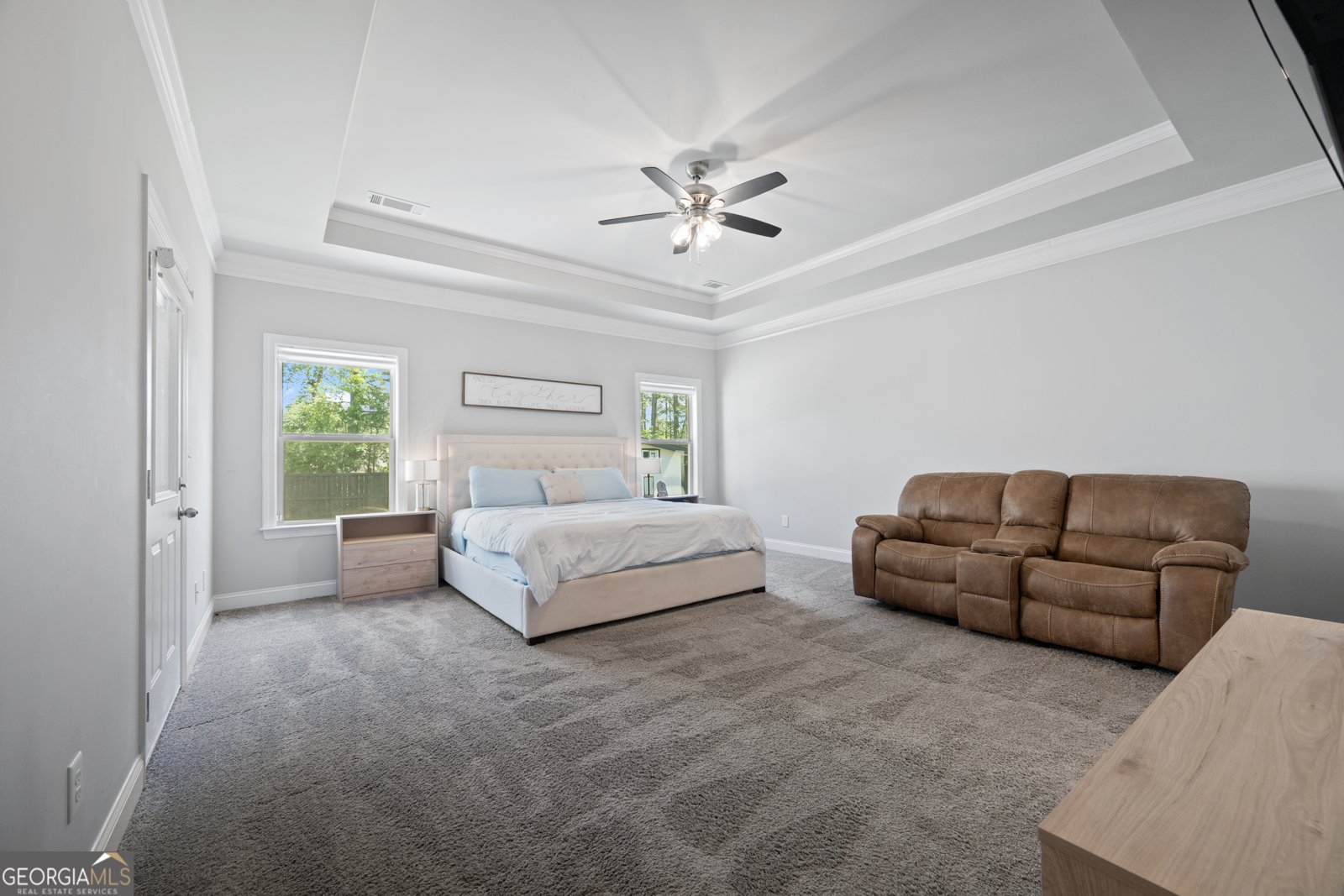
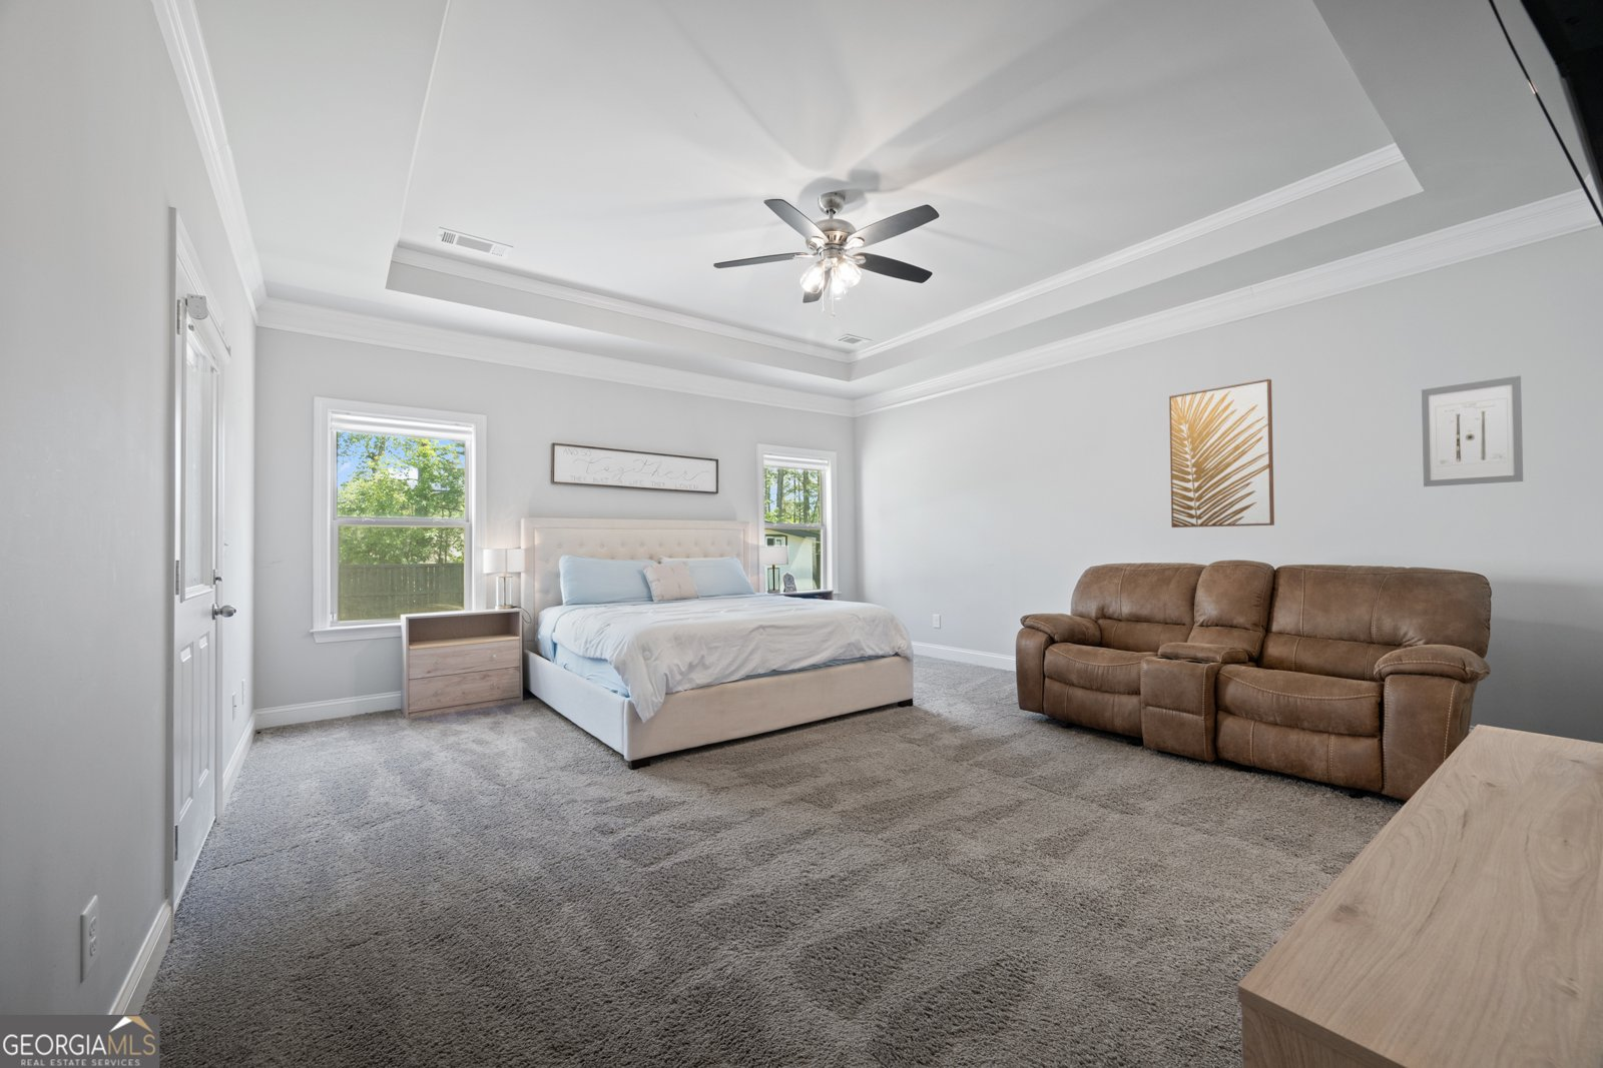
+ wall art (1218, 457)
+ wall art (1469, 434)
